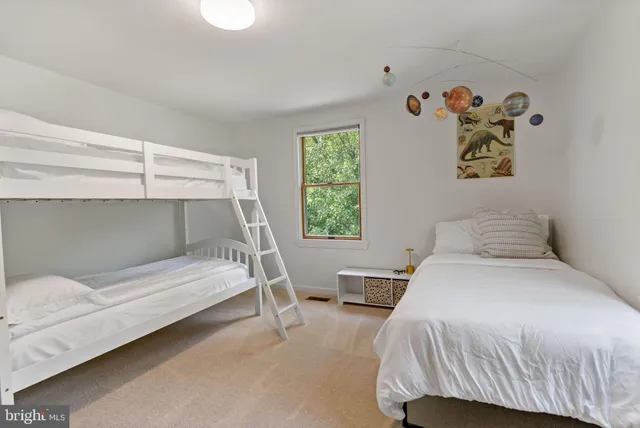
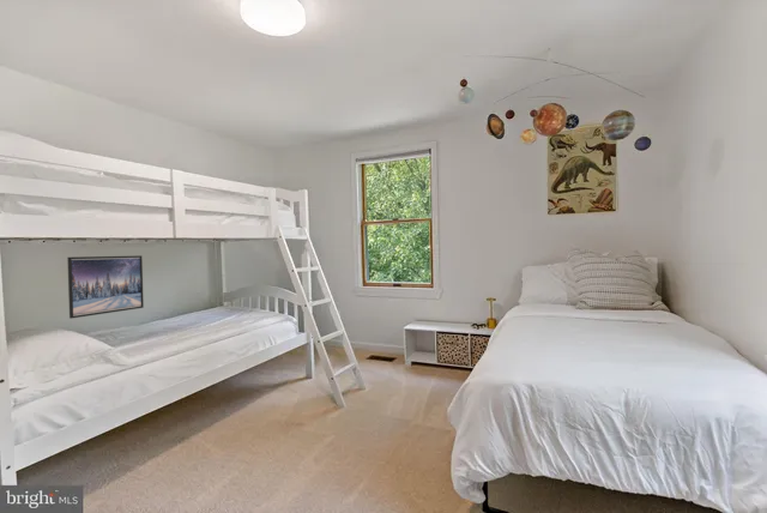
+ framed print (108, 284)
